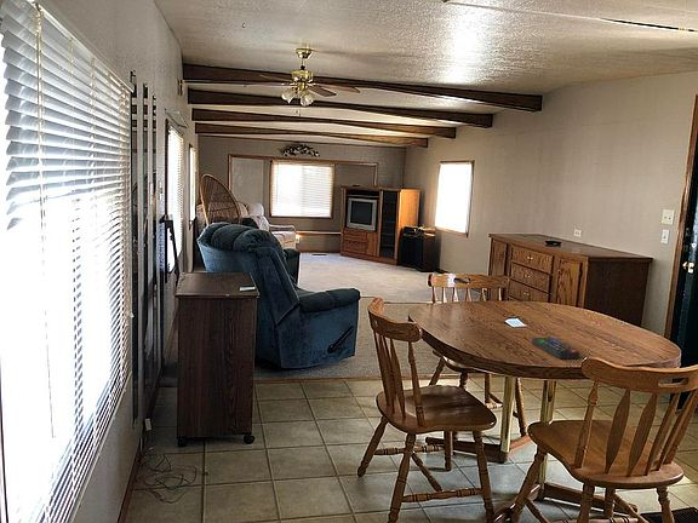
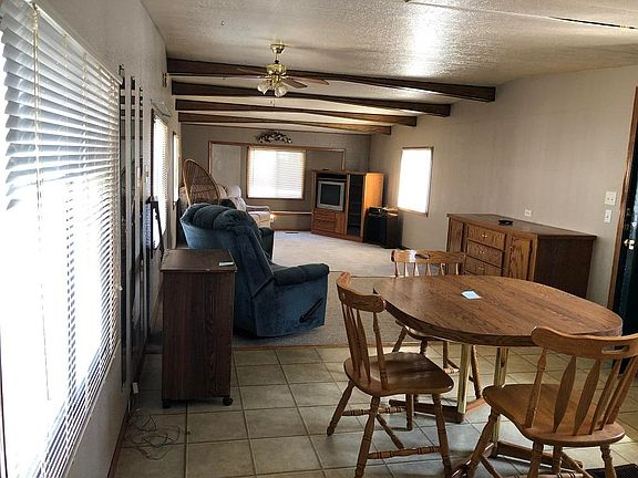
- remote control (554, 346)
